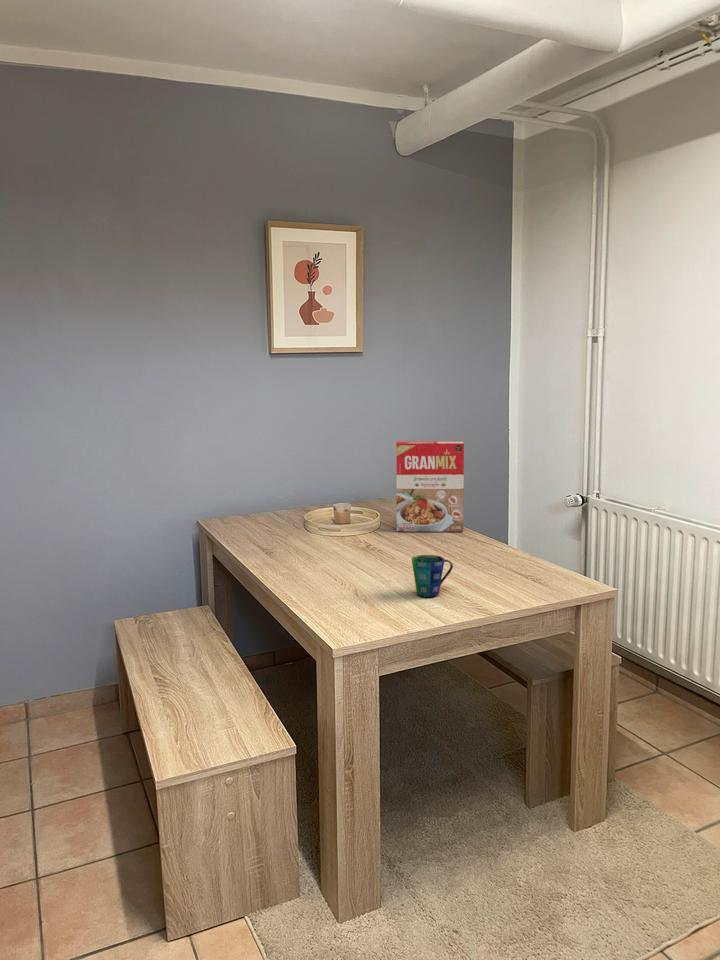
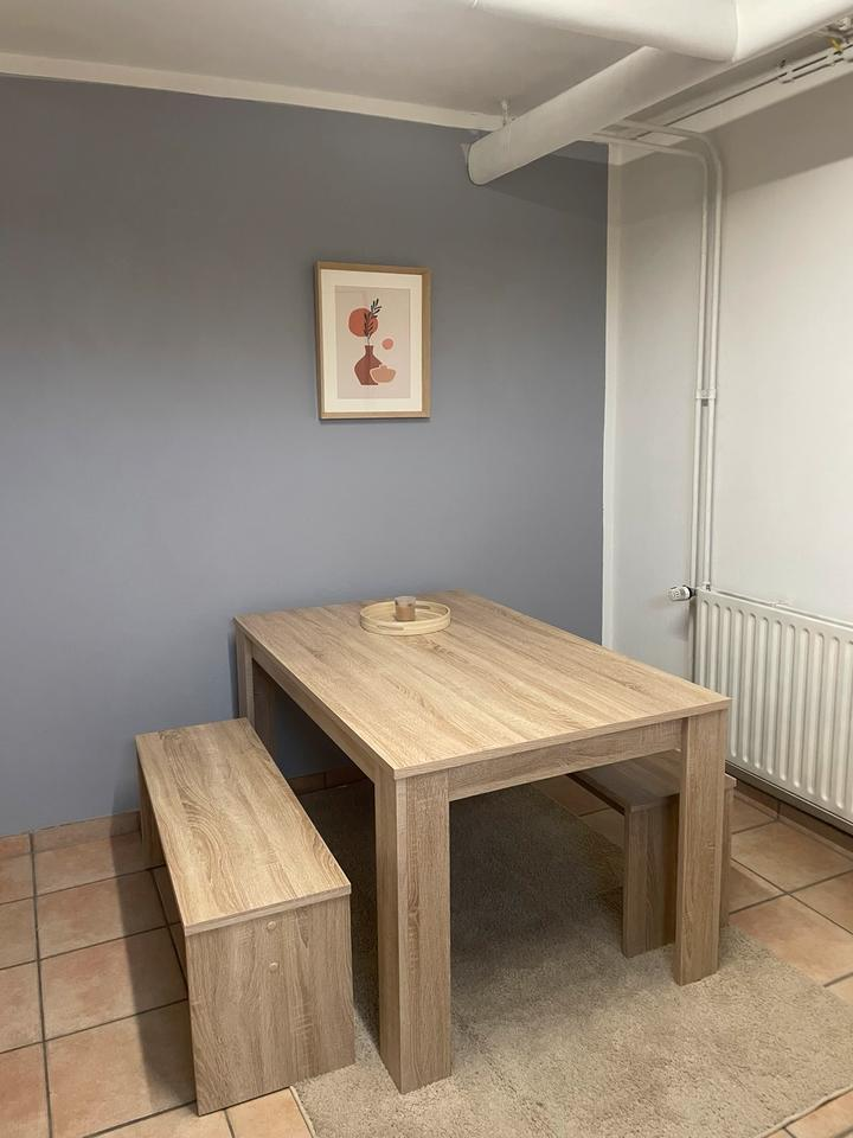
- cup (432, 575)
- cereal box (429, 486)
